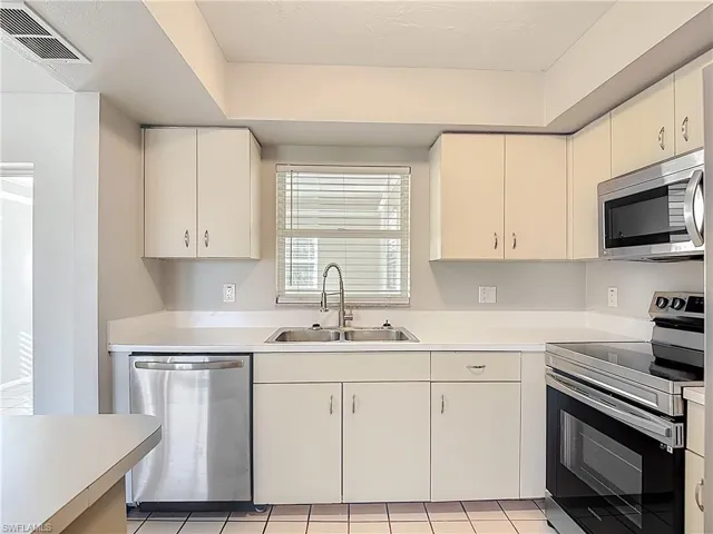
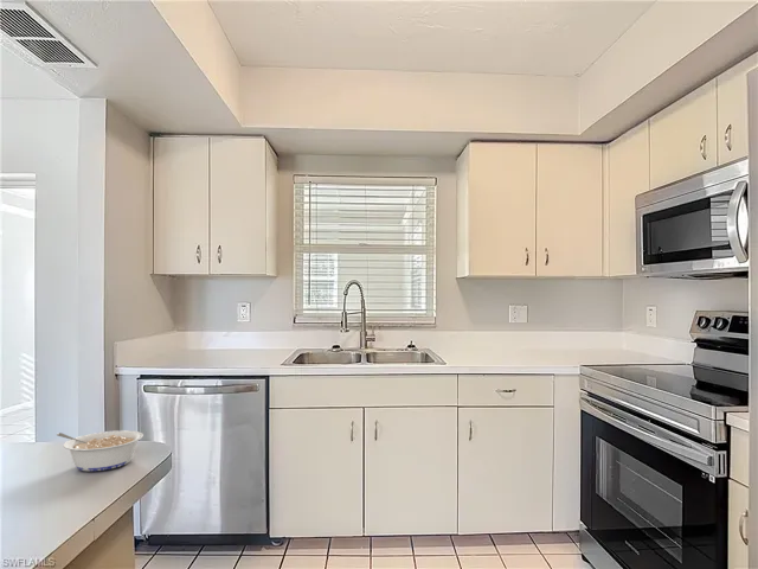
+ legume (101, 449)
